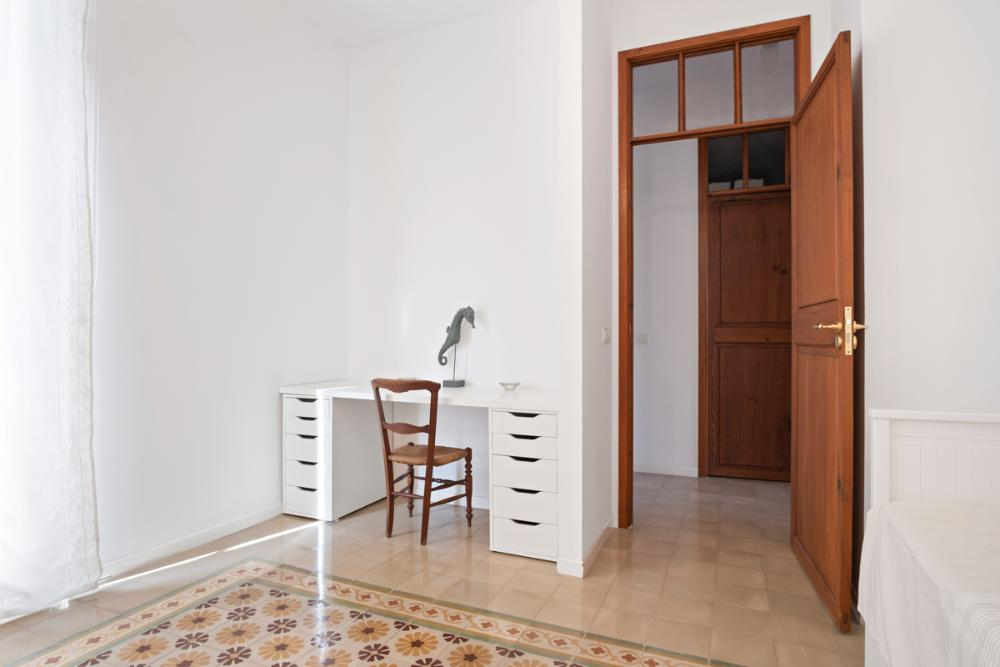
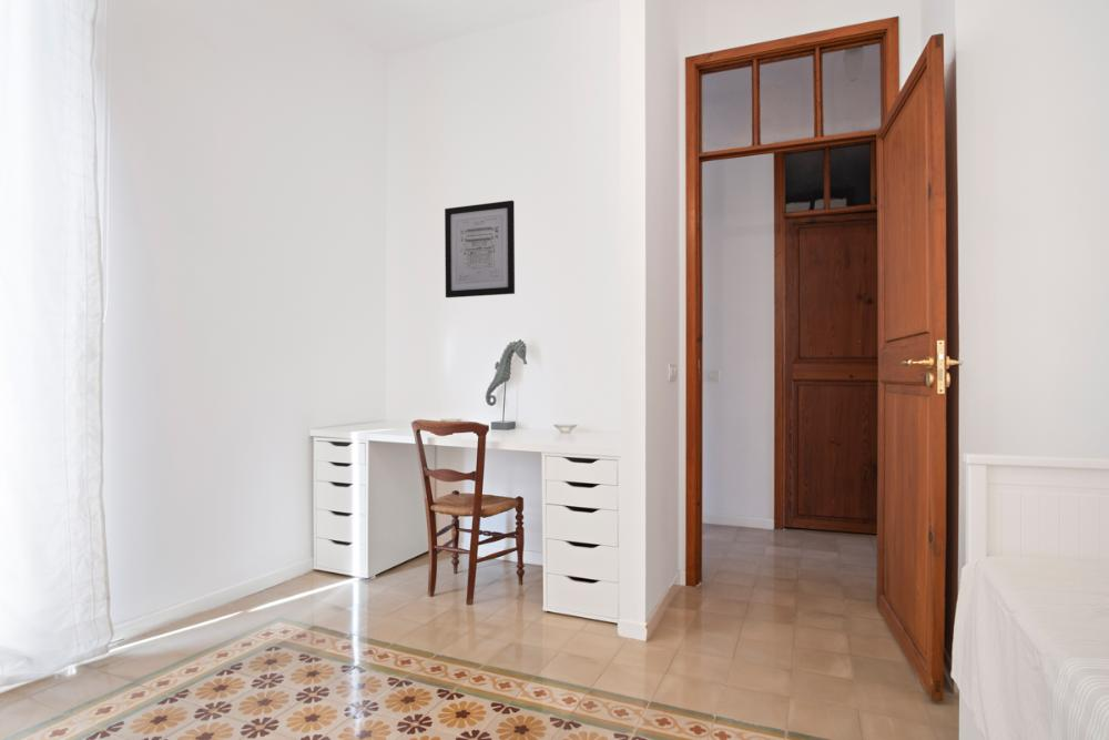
+ wall art (478, 250)
